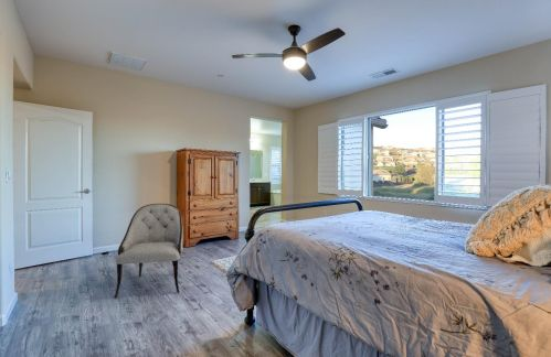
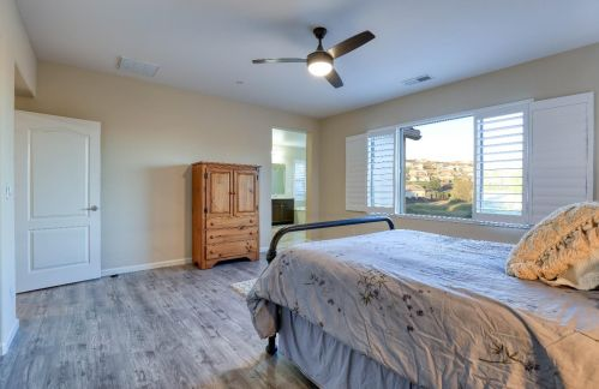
- armchair (153, 245)
